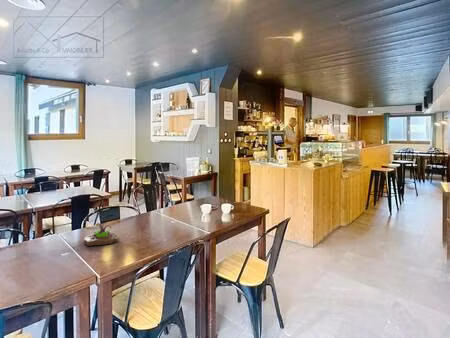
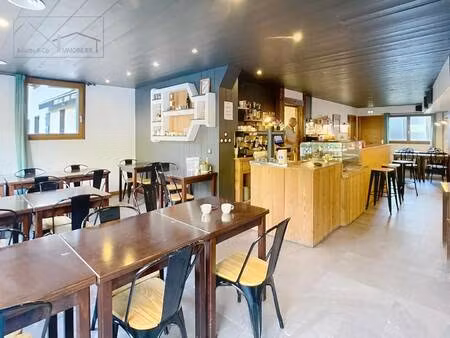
- succulent planter (101, 231)
